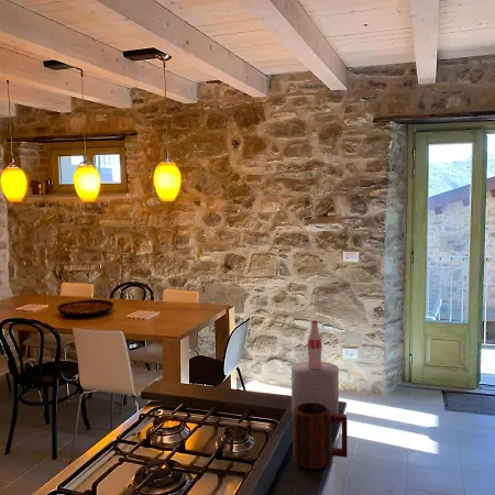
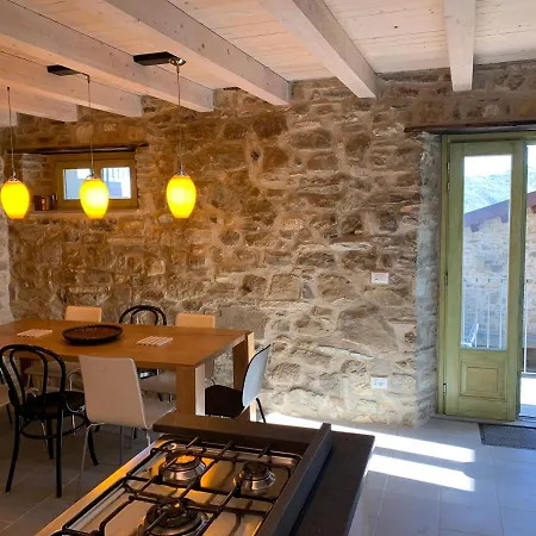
- mug (319, 435)
- bottle (315, 366)
